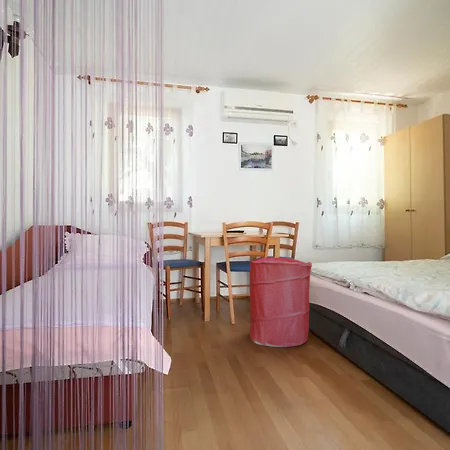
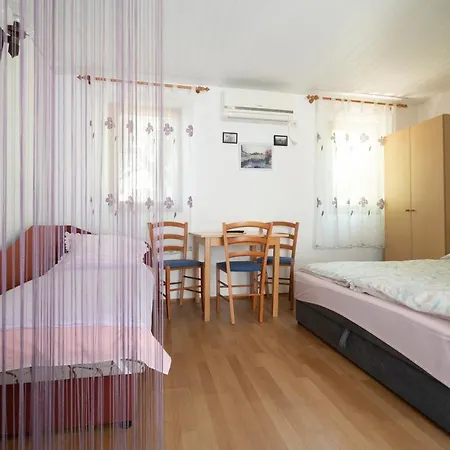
- laundry hamper (280, 297)
